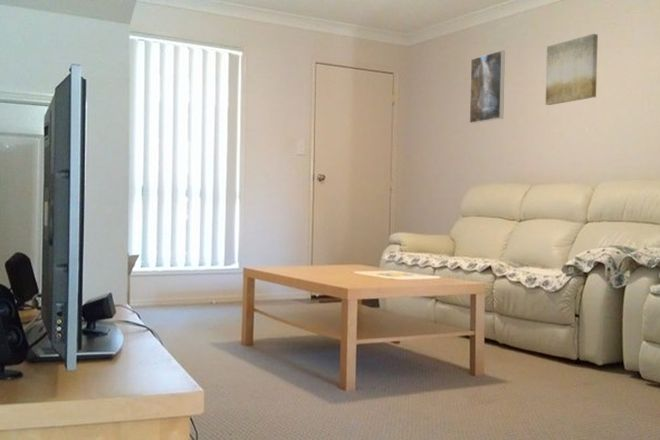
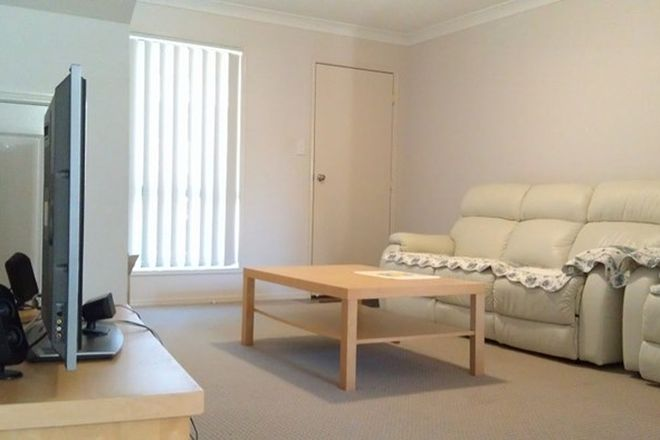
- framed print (486, 88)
- wall art (570, 70)
